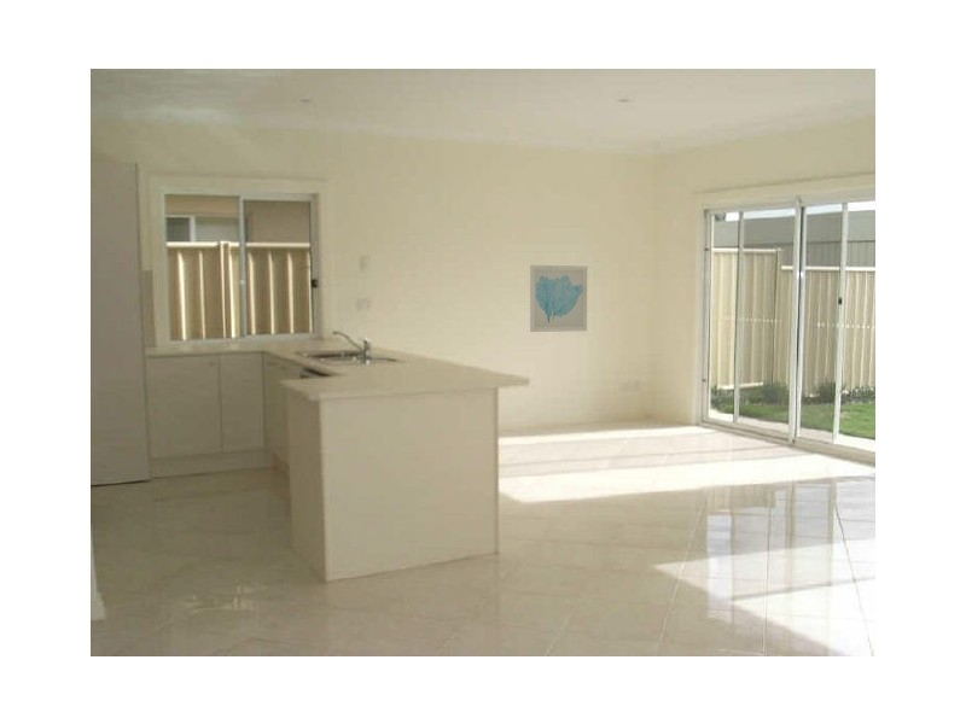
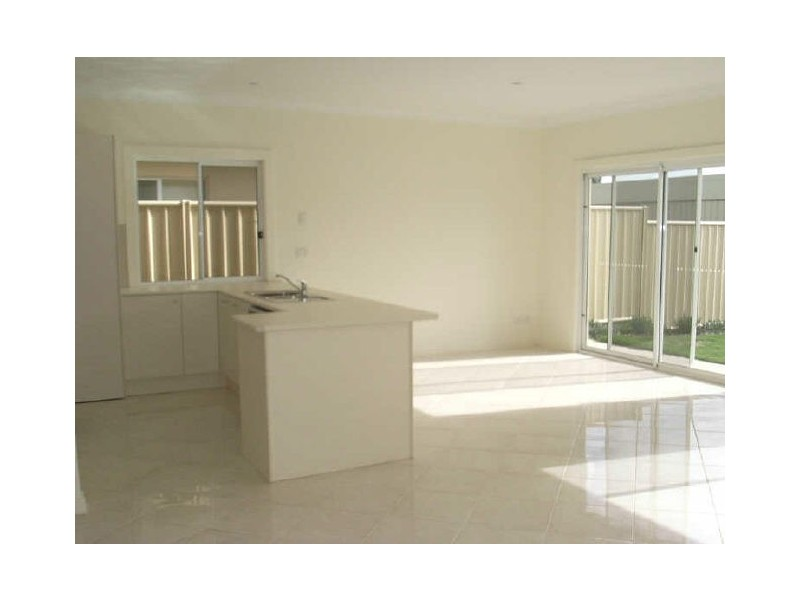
- wall art (558, 298)
